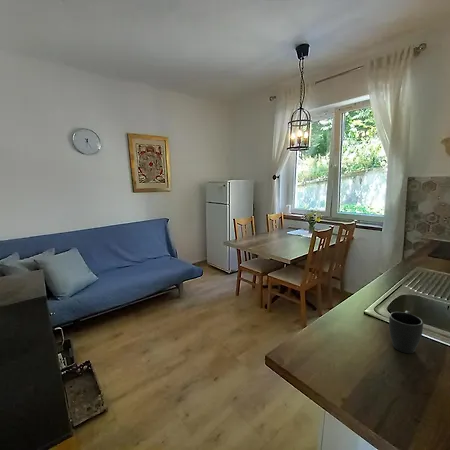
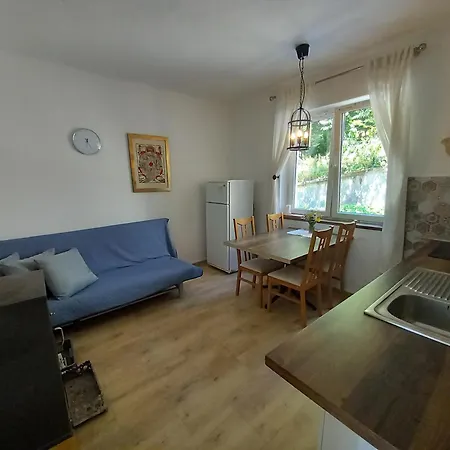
- mug (405, 330)
